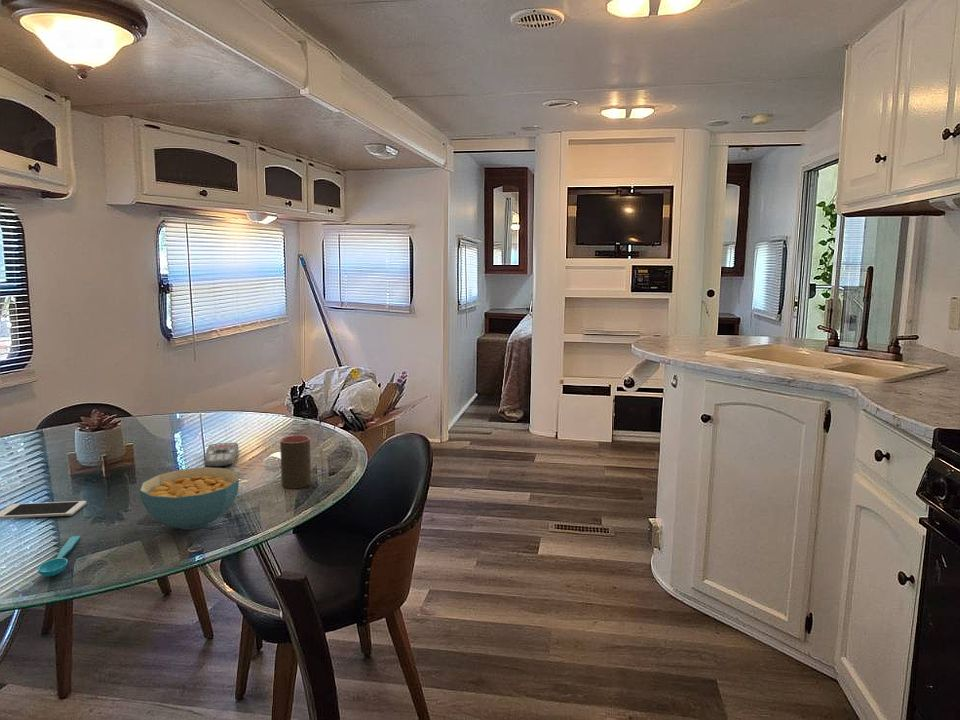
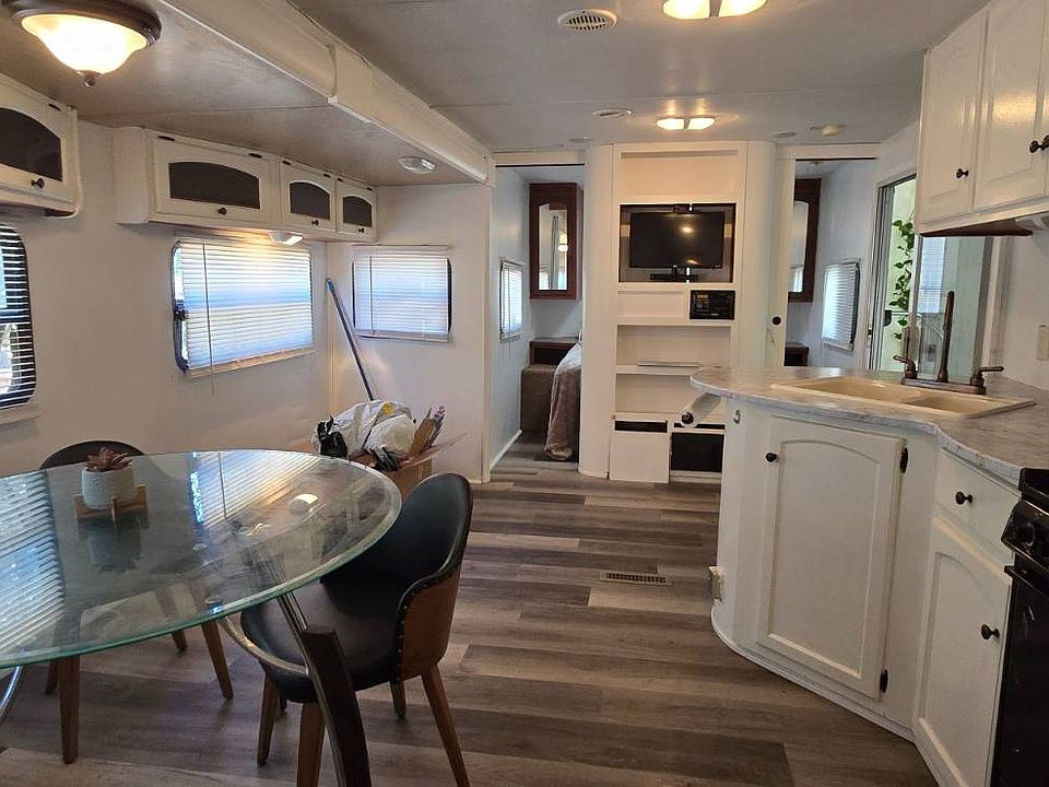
- cell phone (41, 509)
- cup (295, 461)
- remote control (221, 455)
- spoon (62, 553)
- cereal bowl (192, 502)
